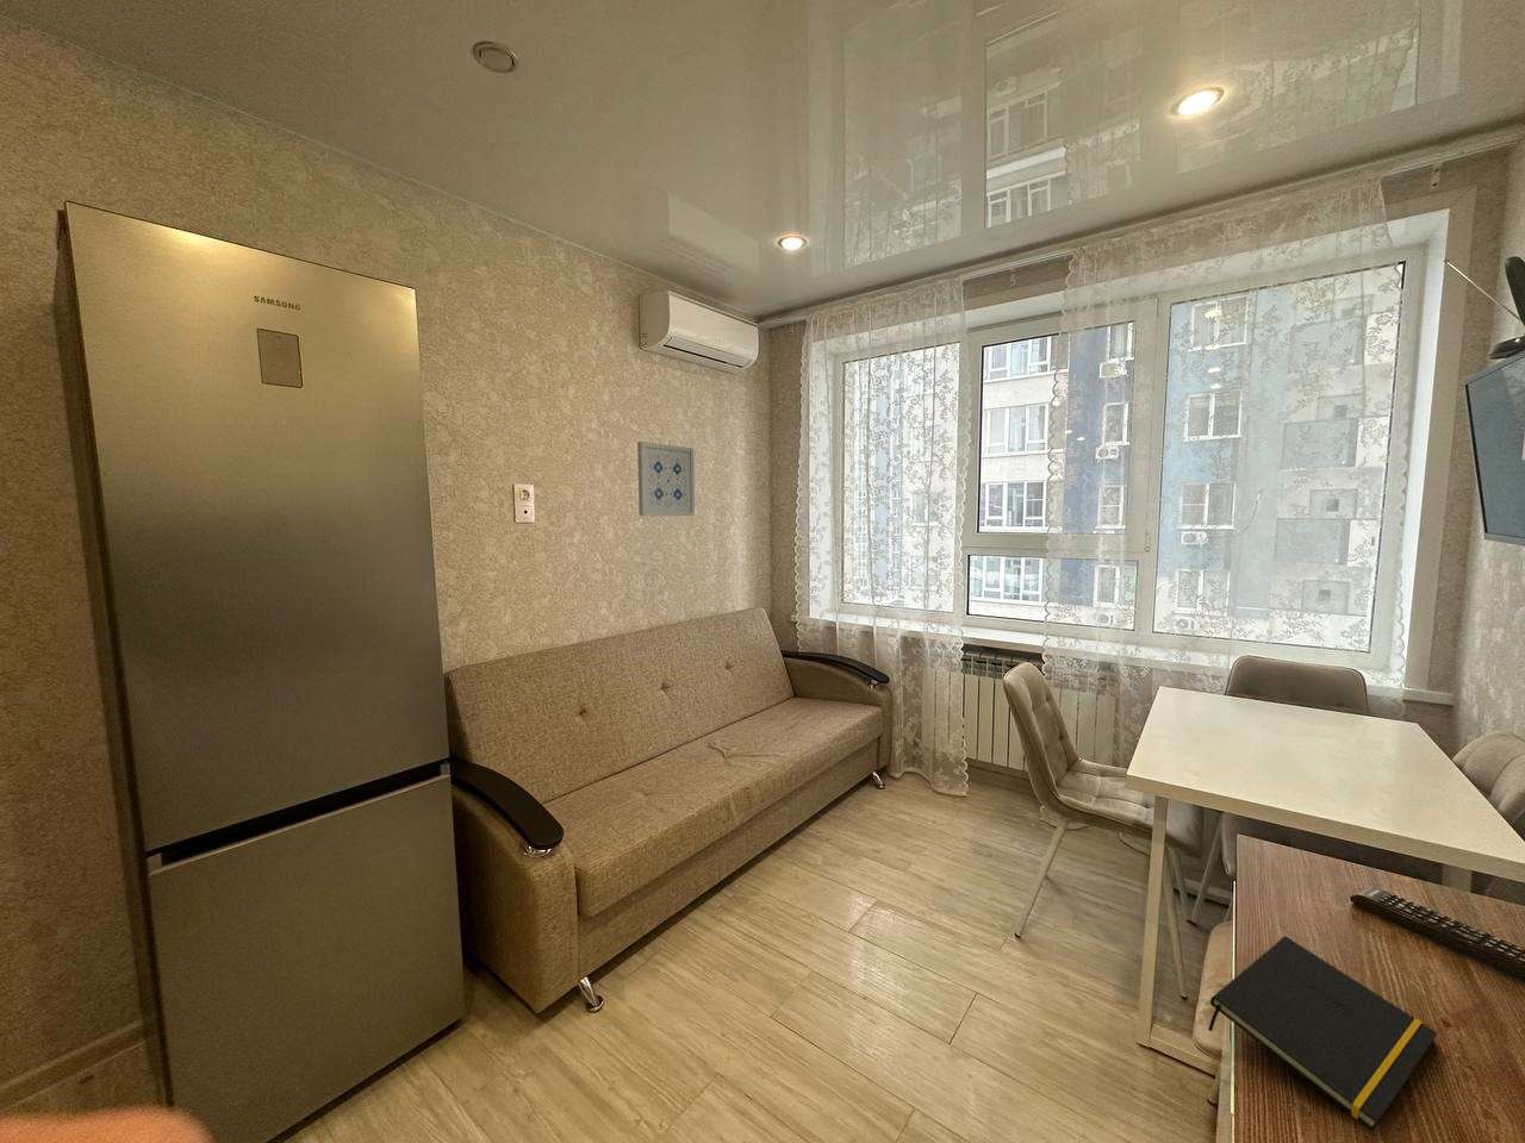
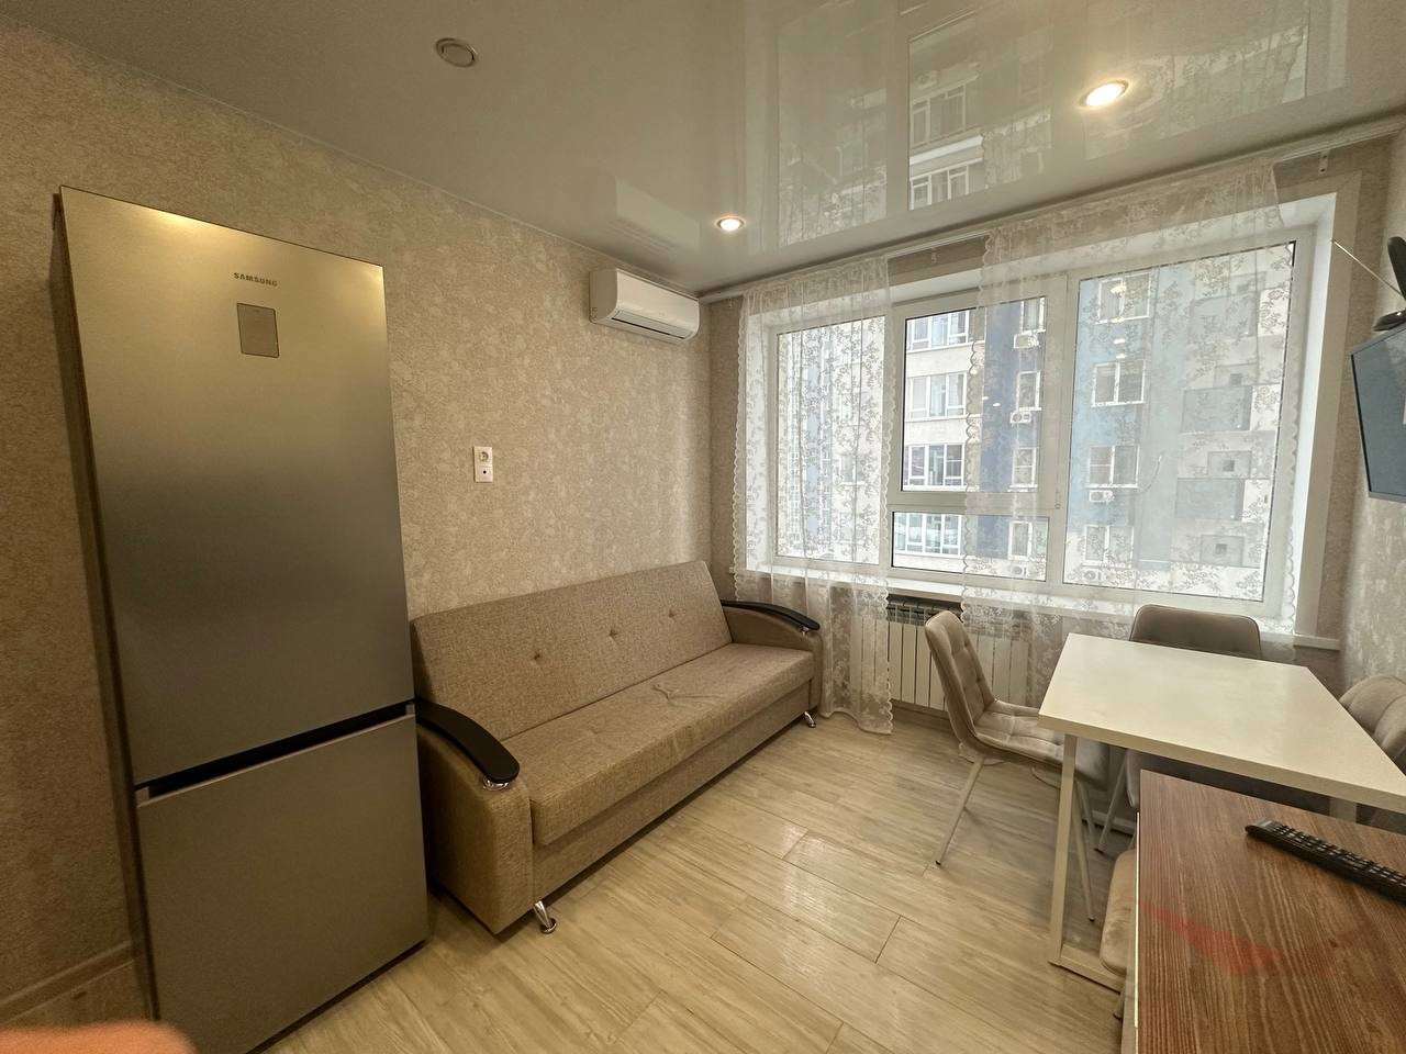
- notepad (1321, 1018)
- wall art (668, 480)
